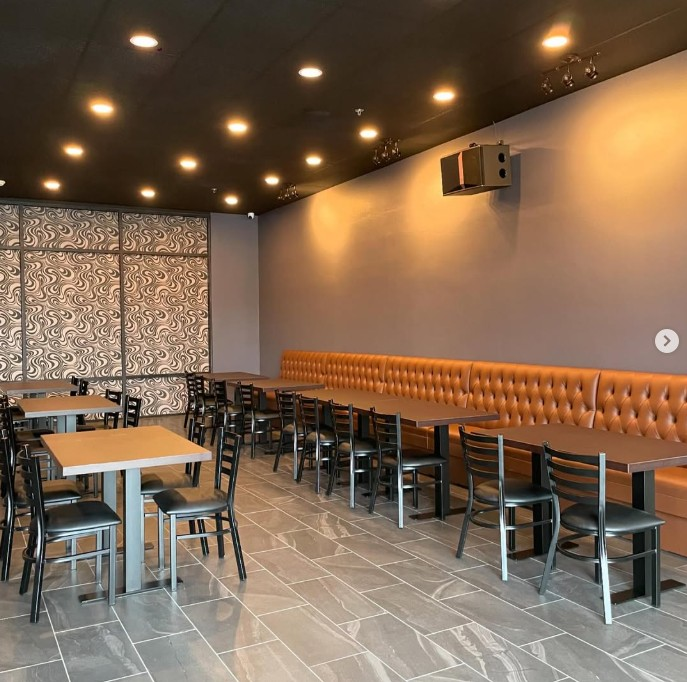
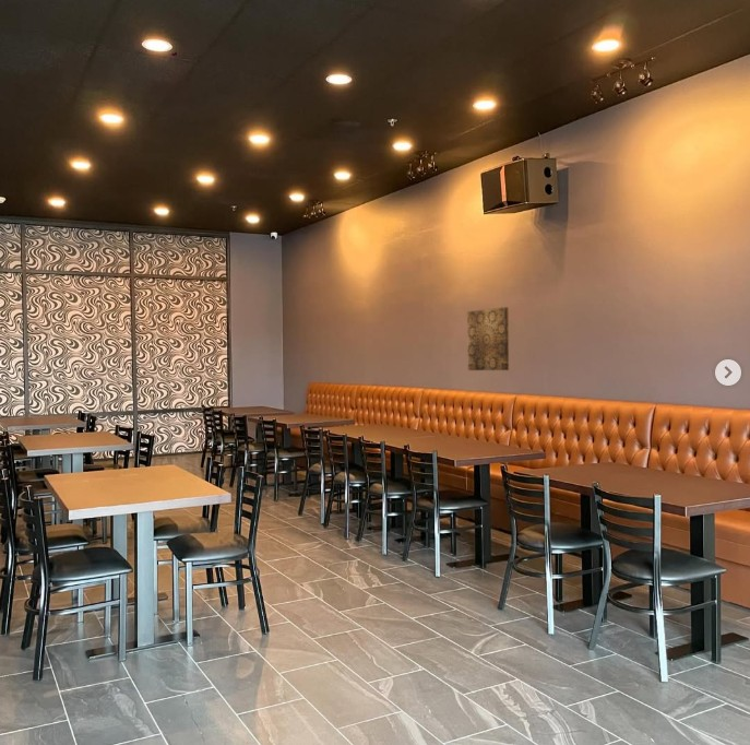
+ wall art (487, 340)
